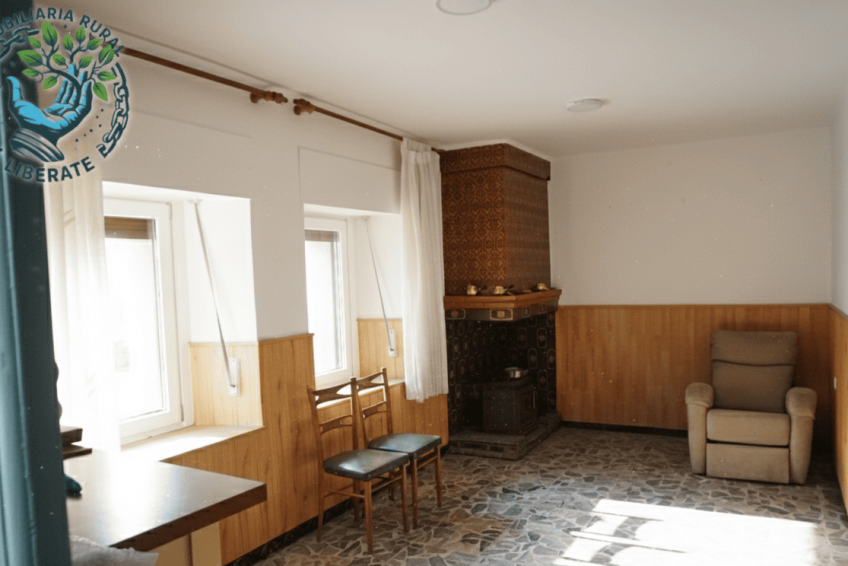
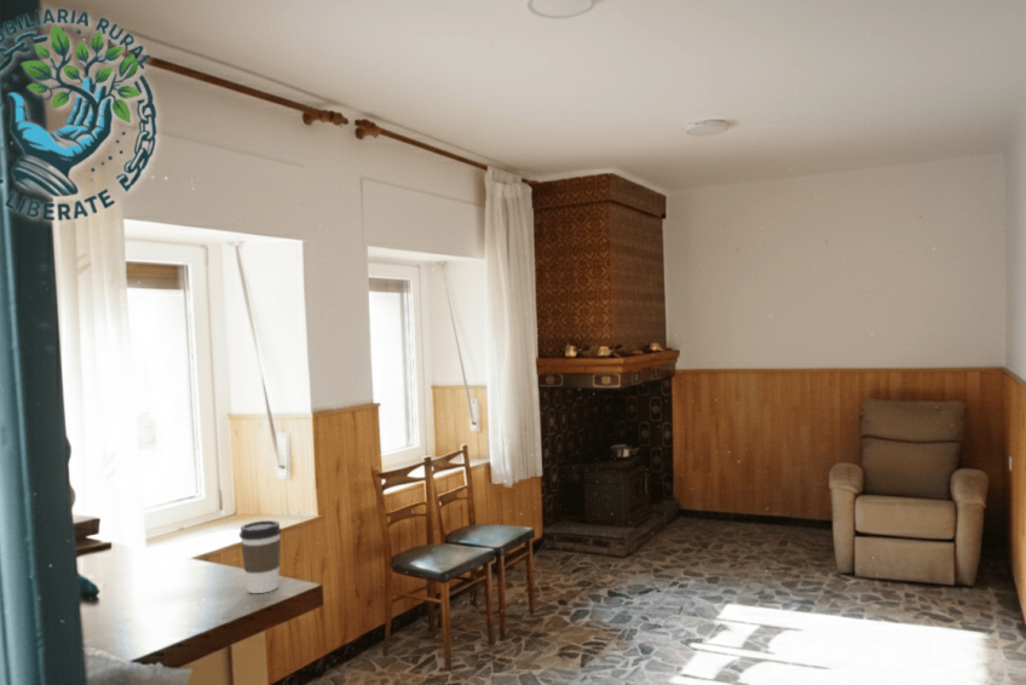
+ coffee cup (261, 557)
